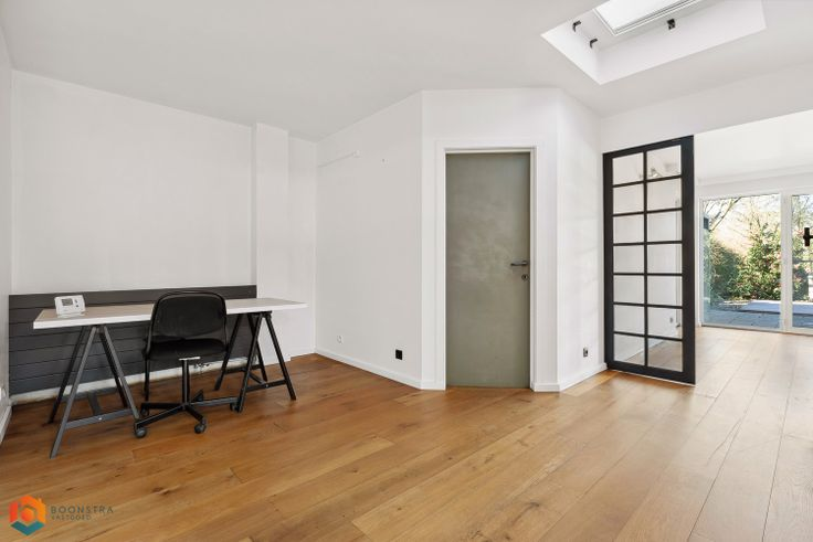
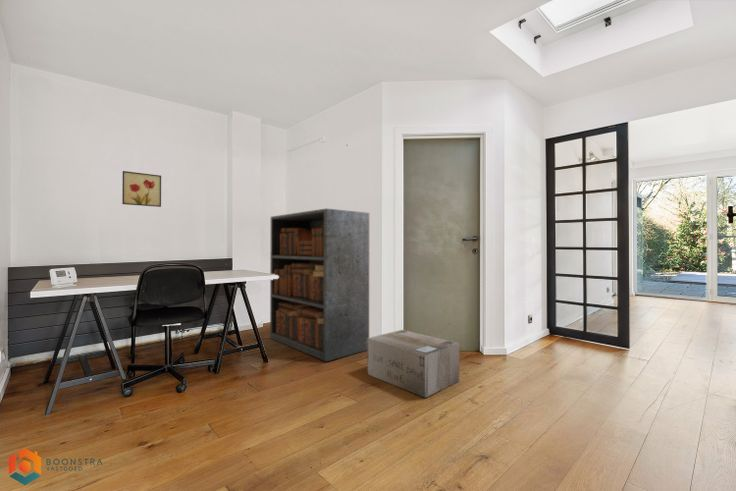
+ cardboard box (412, 359)
+ wall art (142, 189)
+ bookcase (316, 279)
